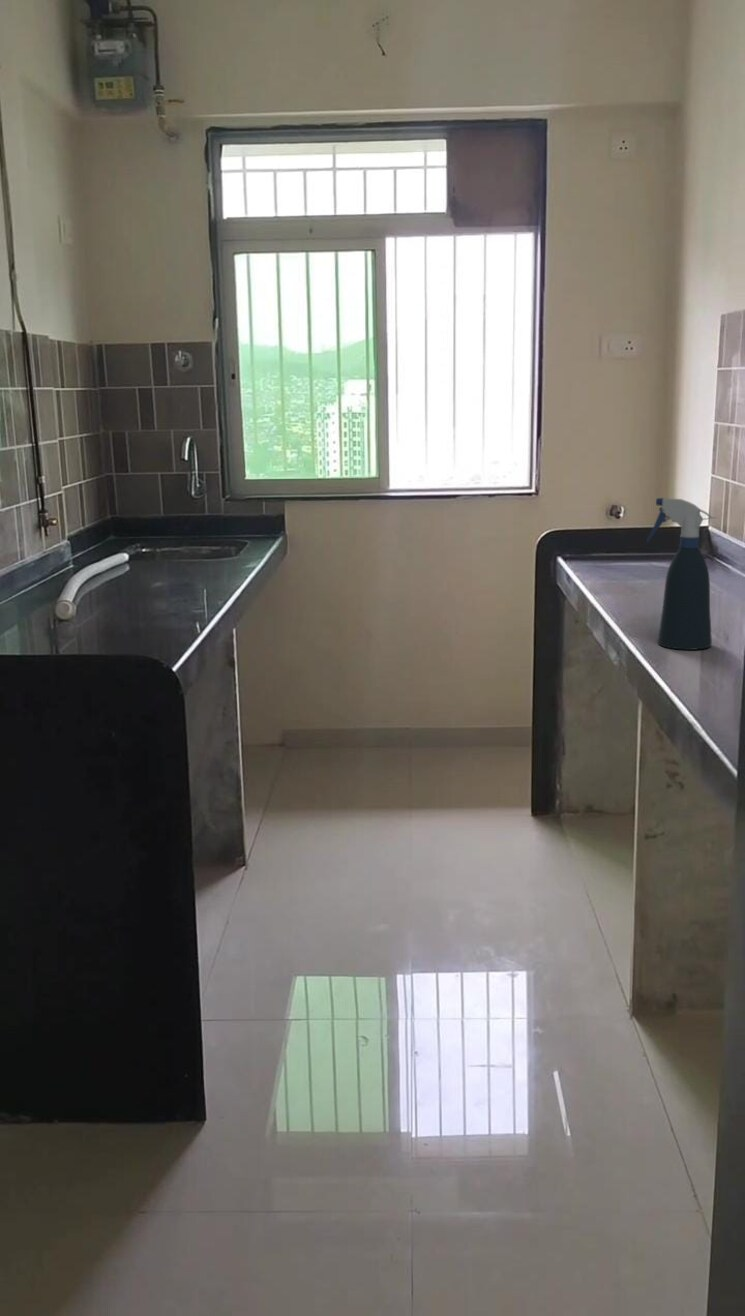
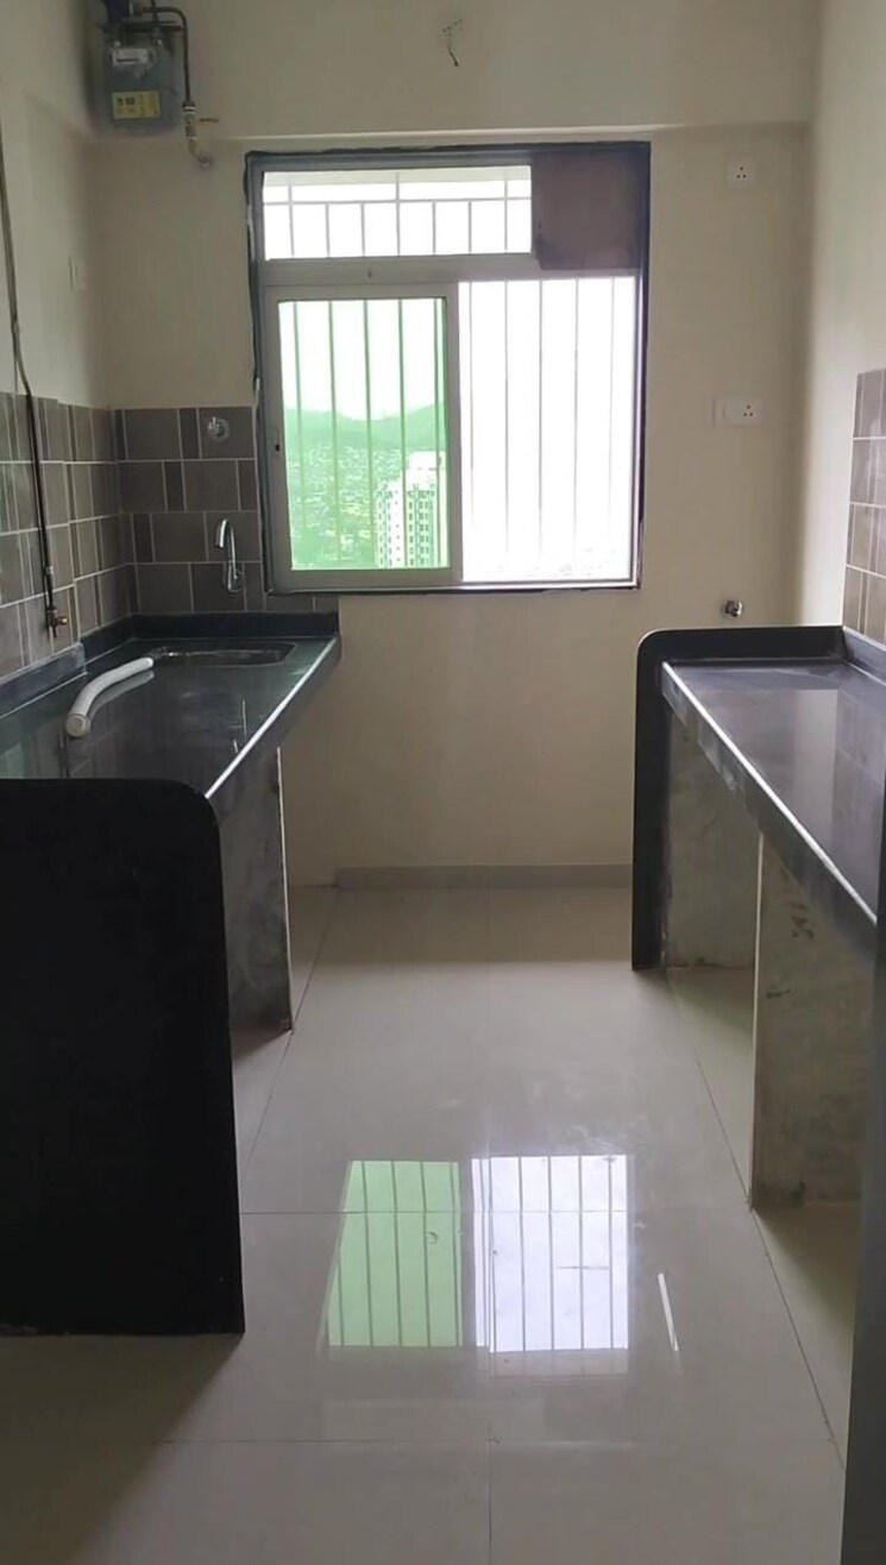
- spray bottle (683, 572)
